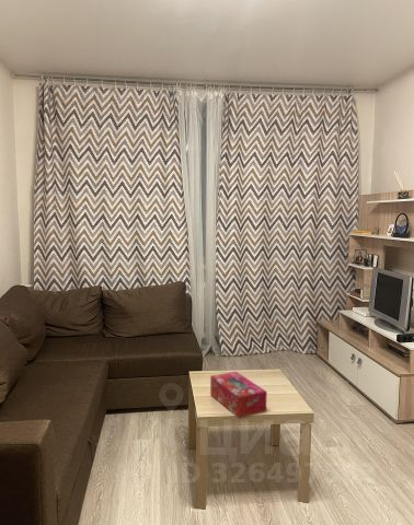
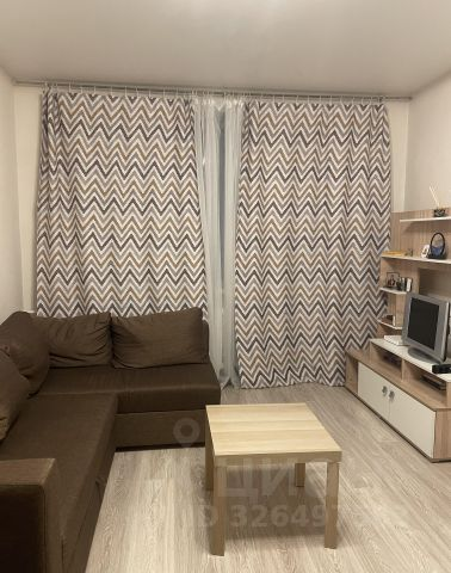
- tissue box (237, 393)
